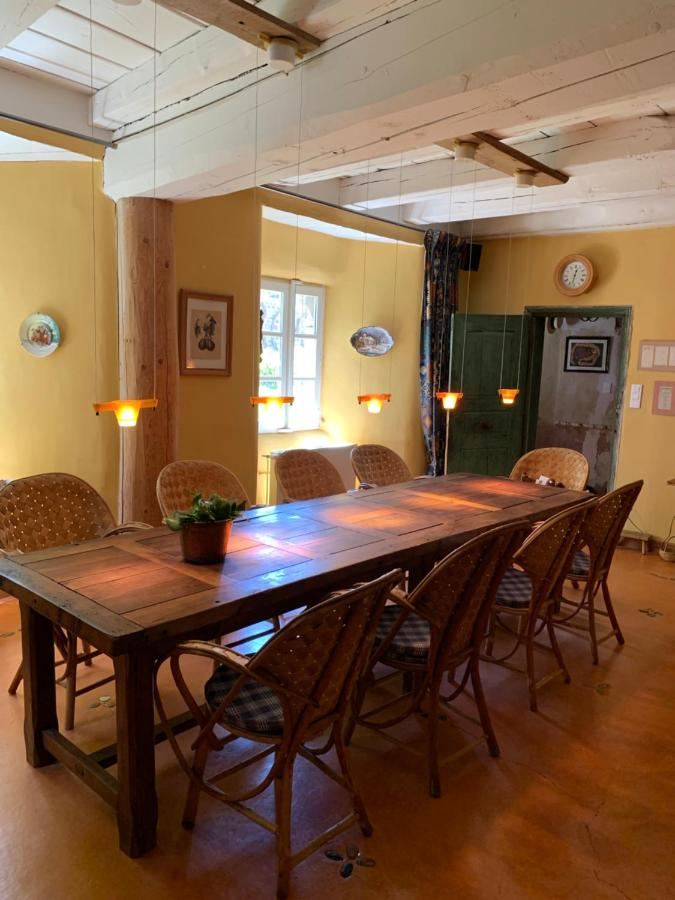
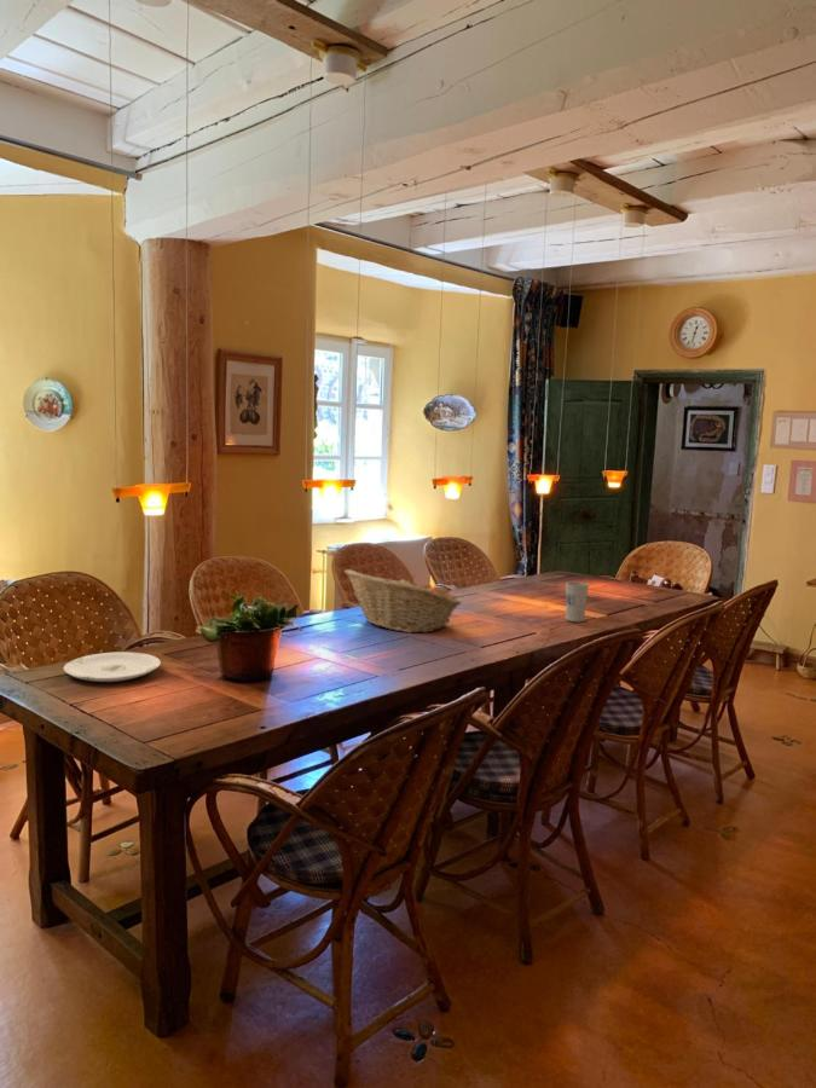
+ plate (112, 667)
+ fruit basket (401, 596)
+ cup (575, 601)
